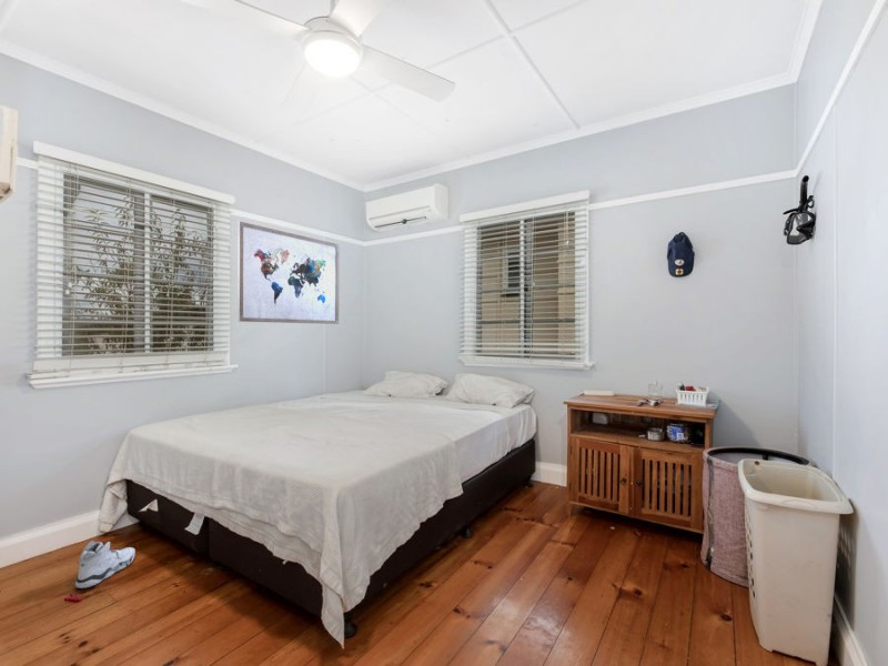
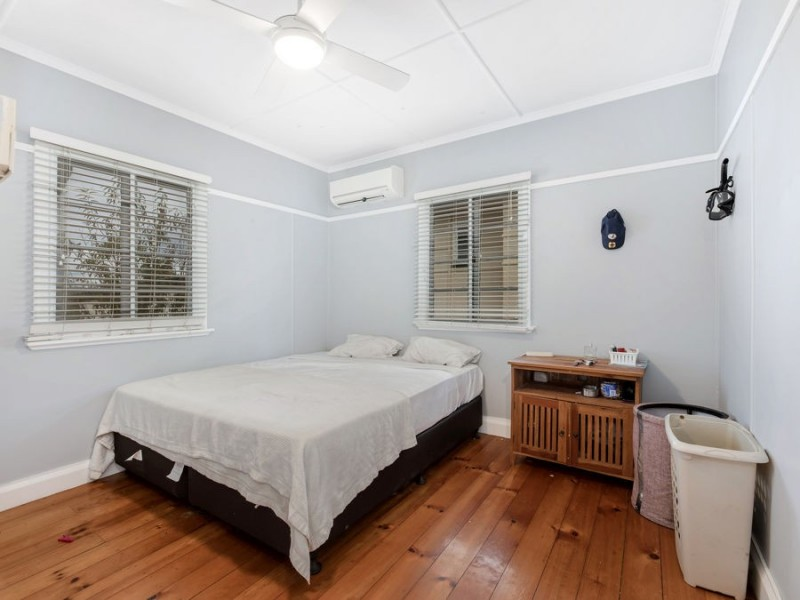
- wall art (294, 278)
- sneaker (108, 554)
